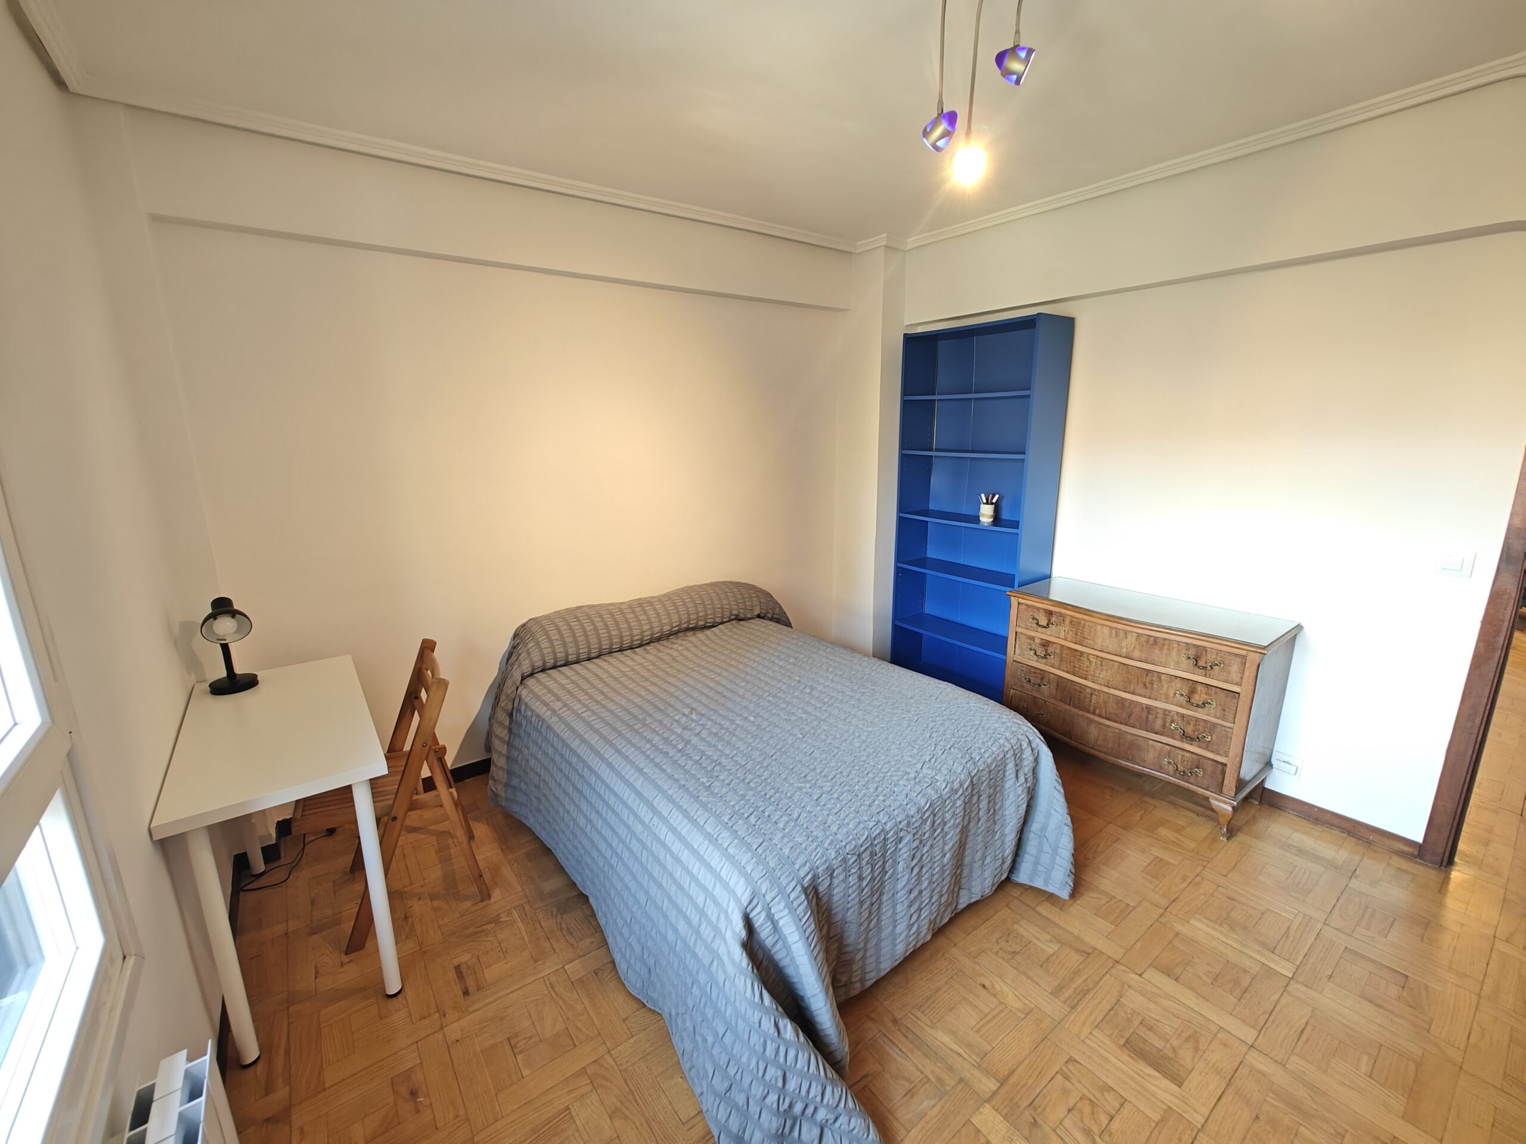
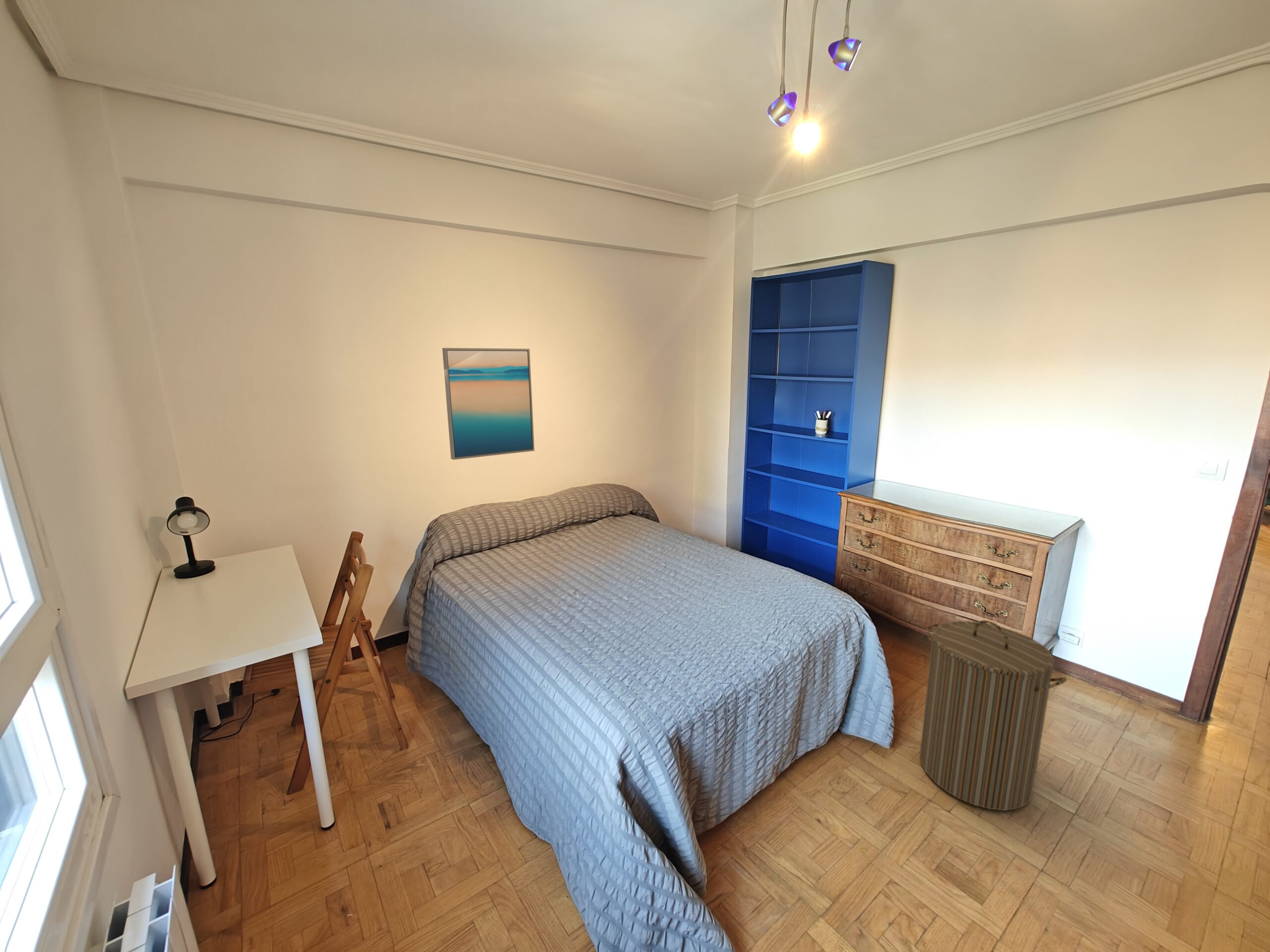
+ wall art (491, 402)
+ laundry hamper (983, 700)
